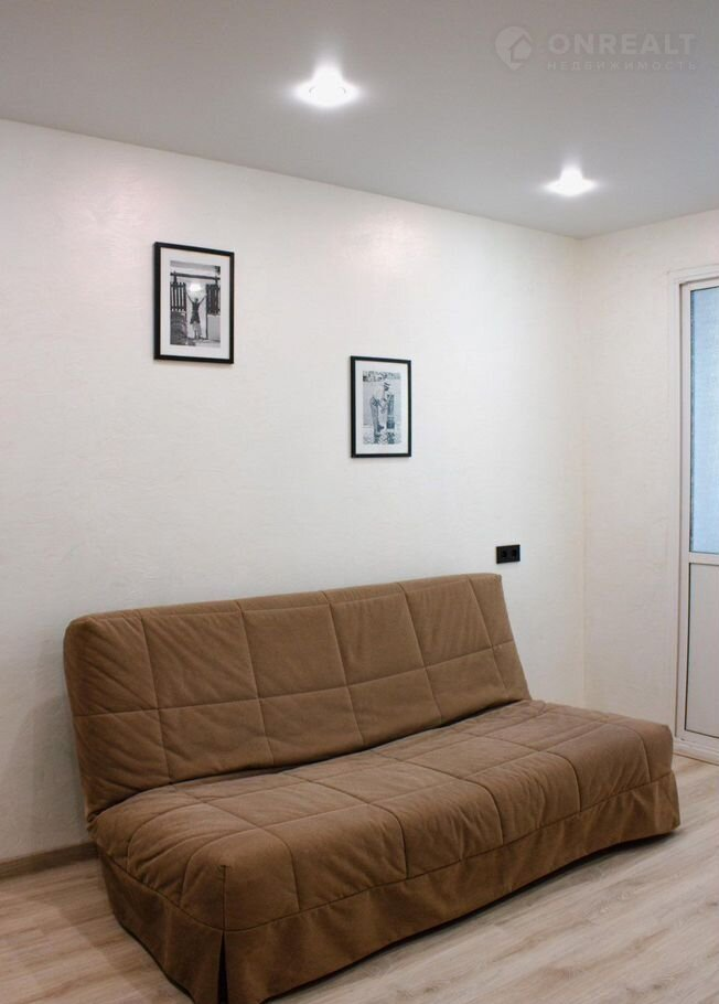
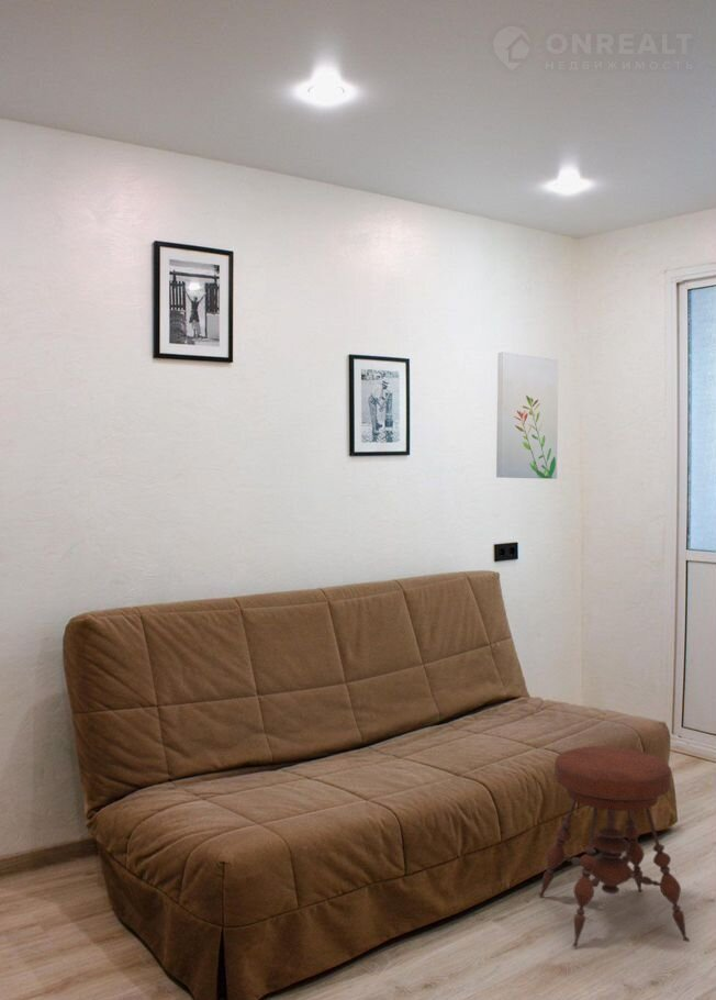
+ stool (611, 836)
+ wall art (527, 416)
